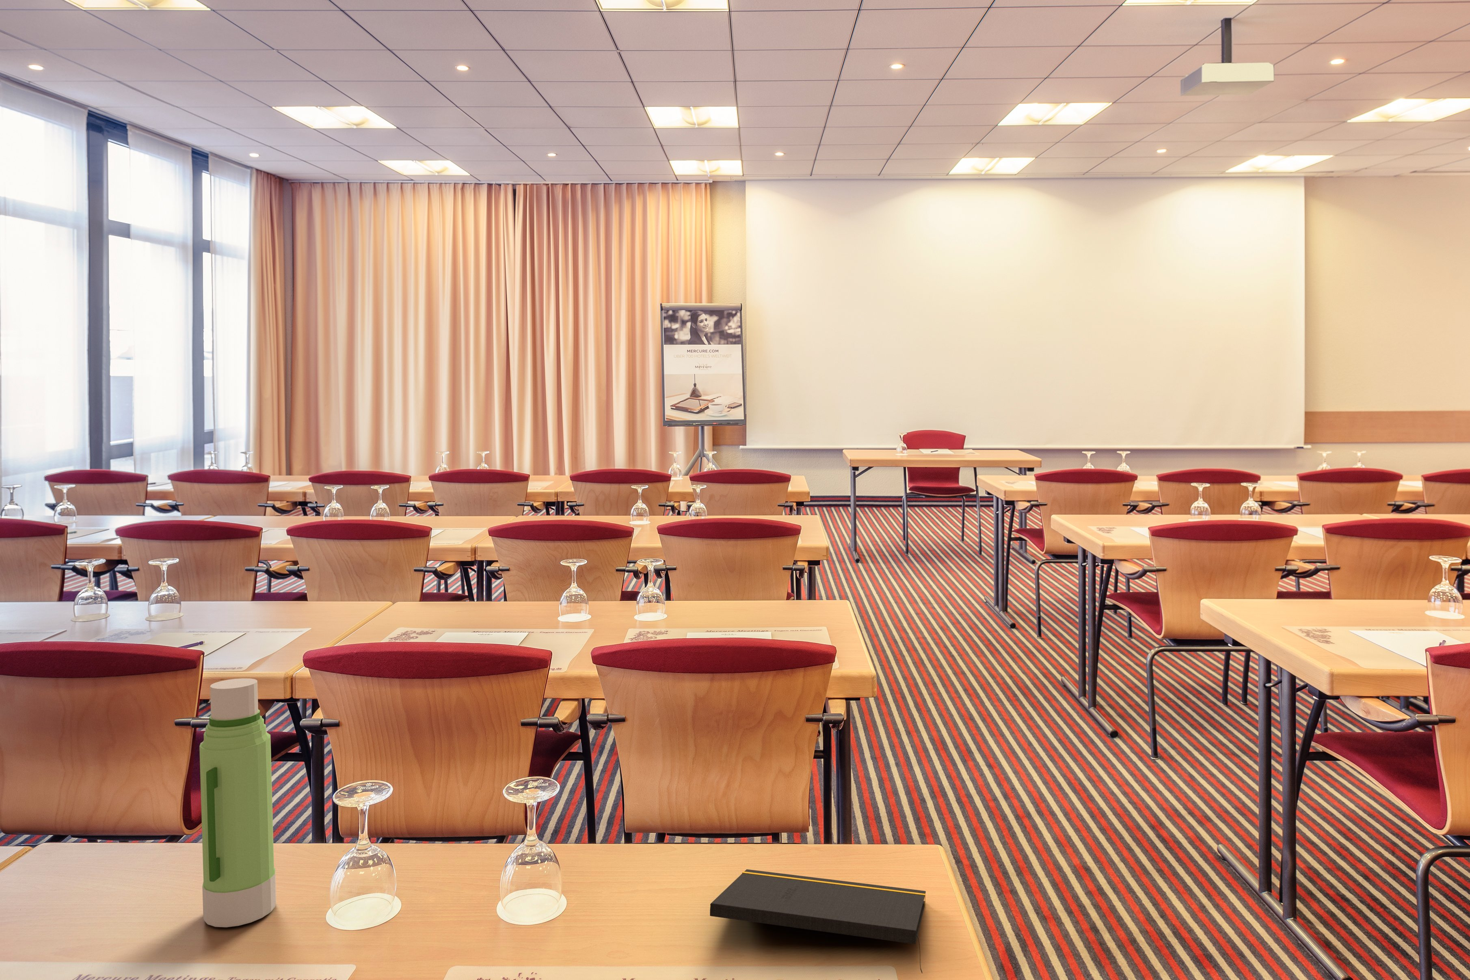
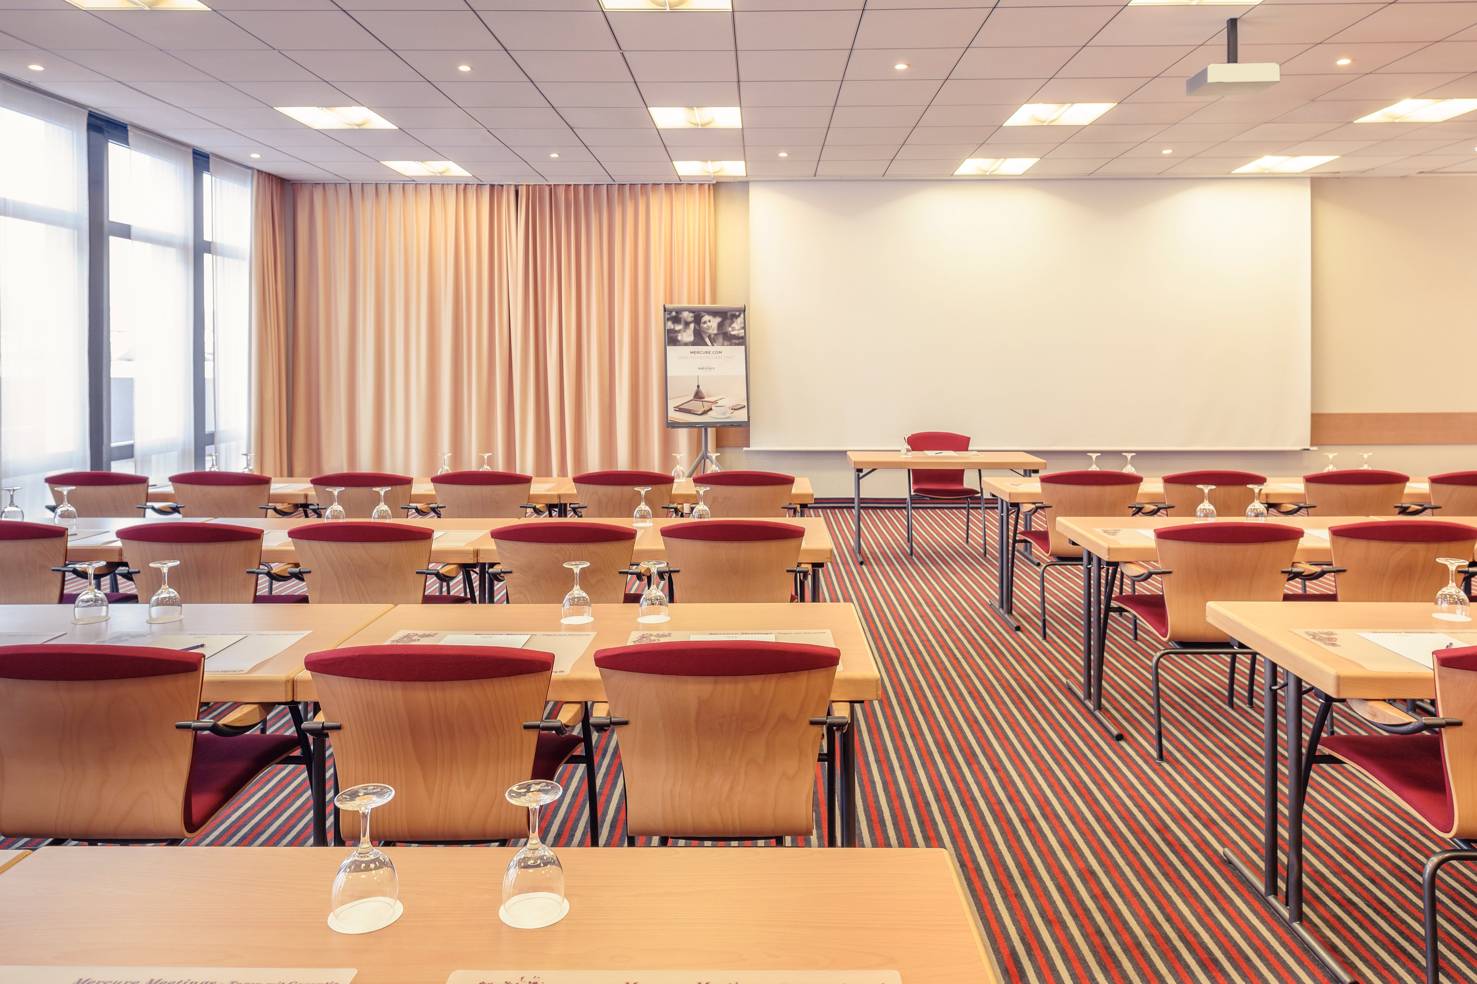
- water bottle (234, 798)
- notepad (822, 902)
